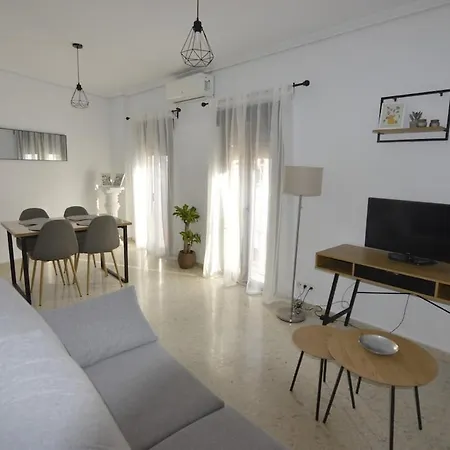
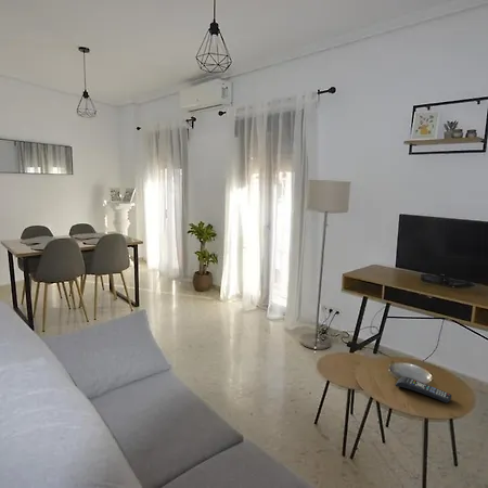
+ remote control (422, 388)
